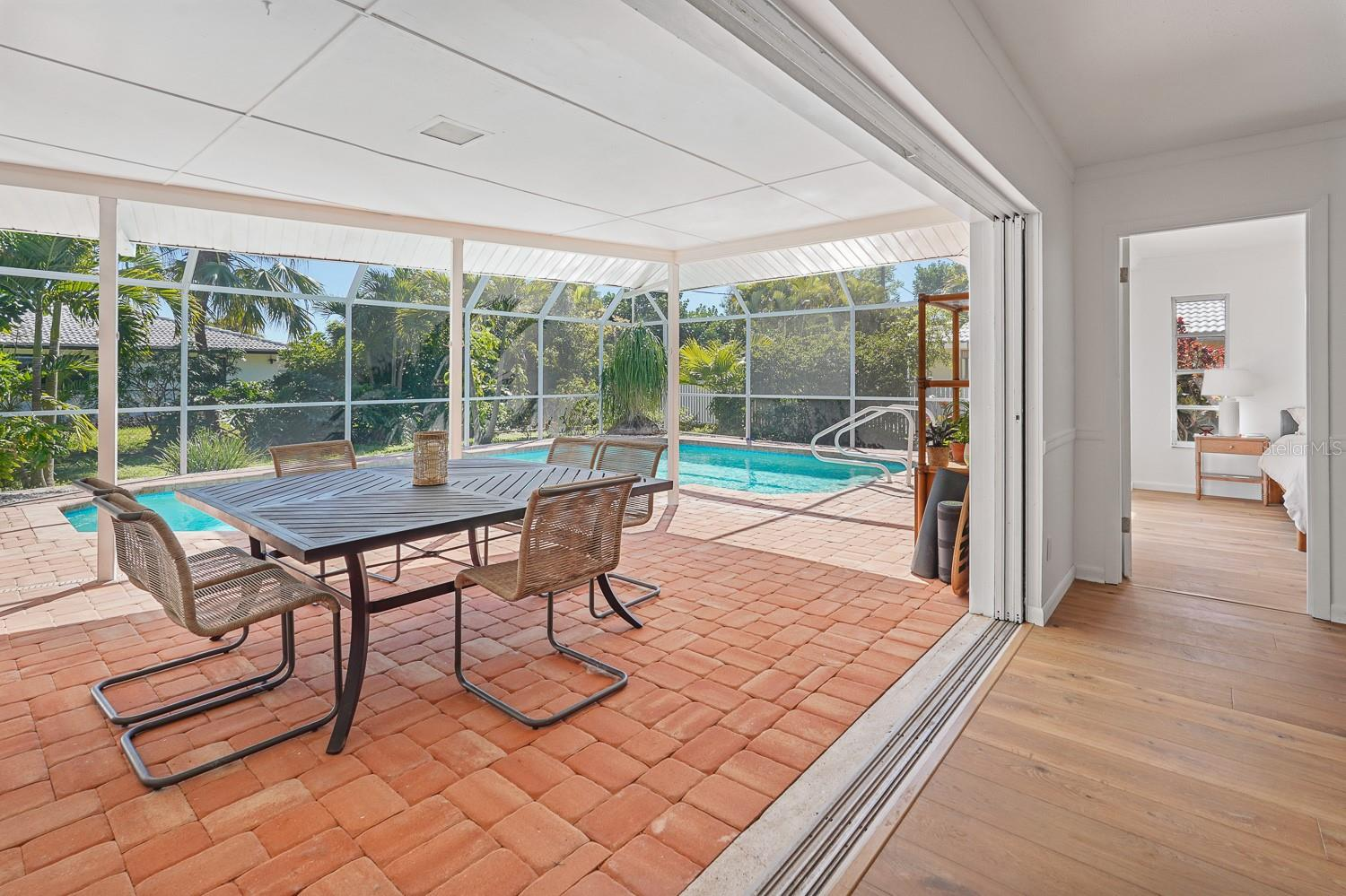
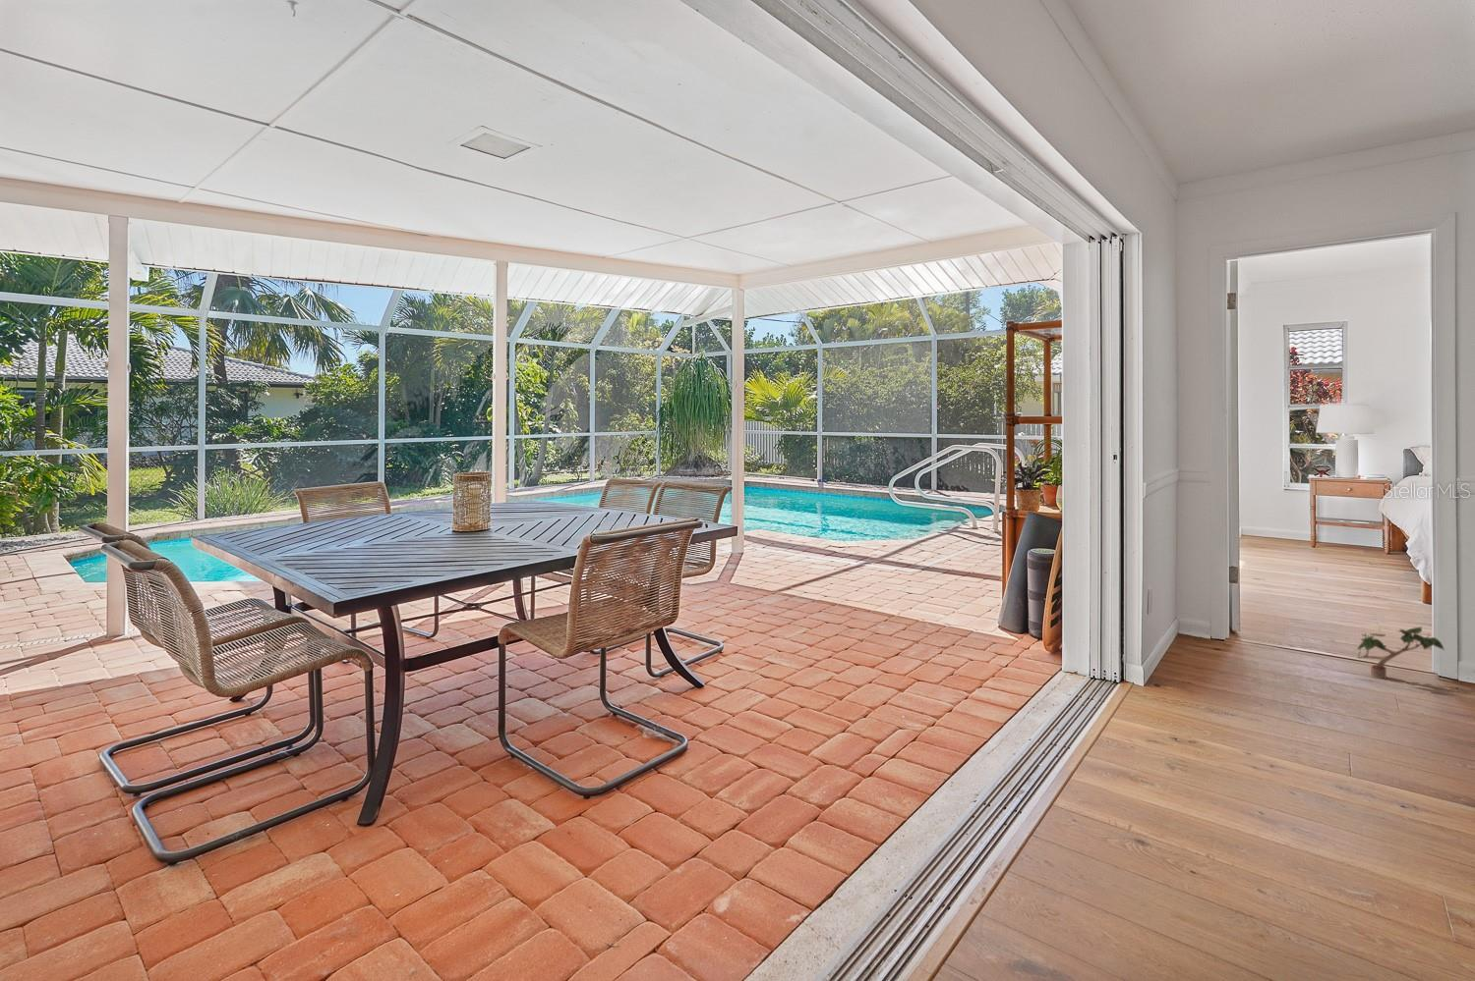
+ potted plant (1399, 653)
